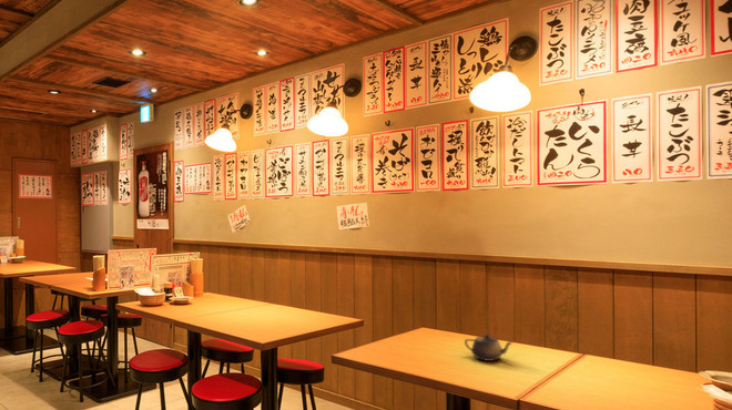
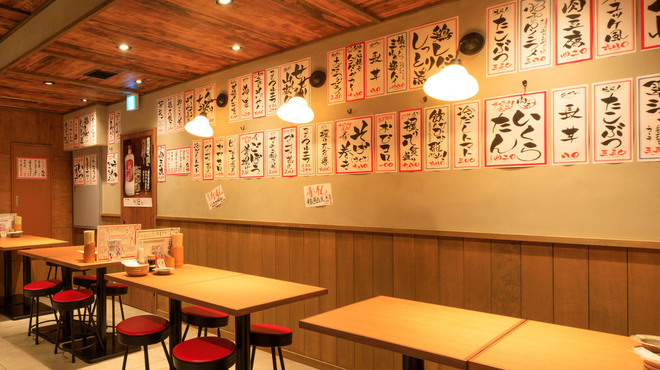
- teapot (488, 346)
